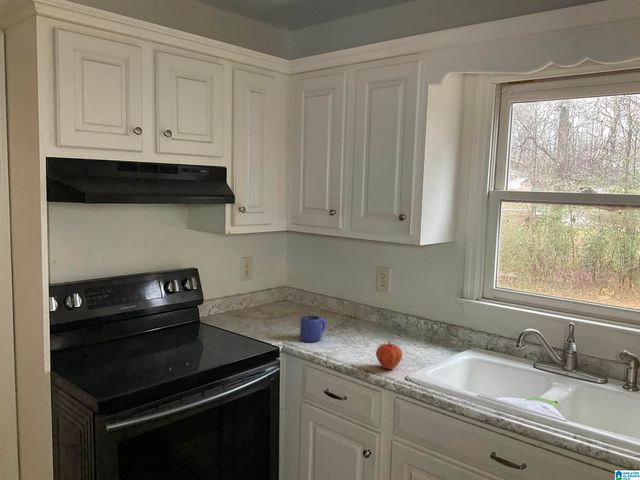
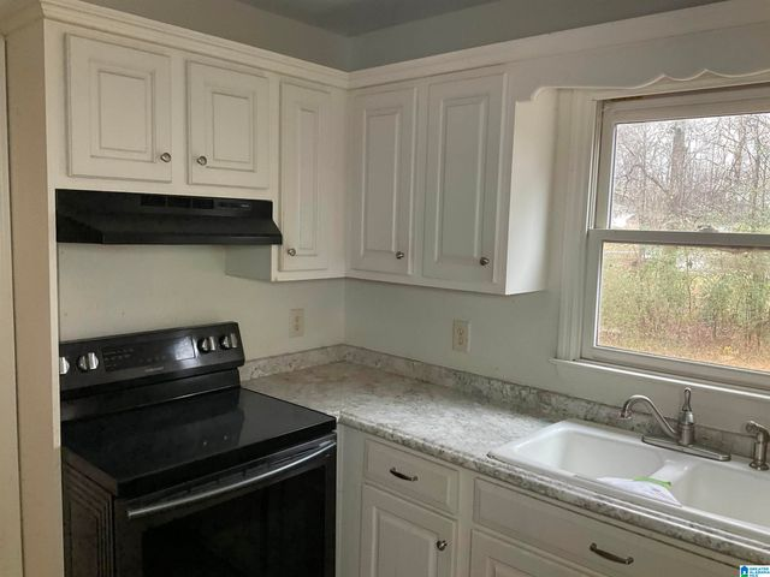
- mug (313, 328)
- fruit (389, 354)
